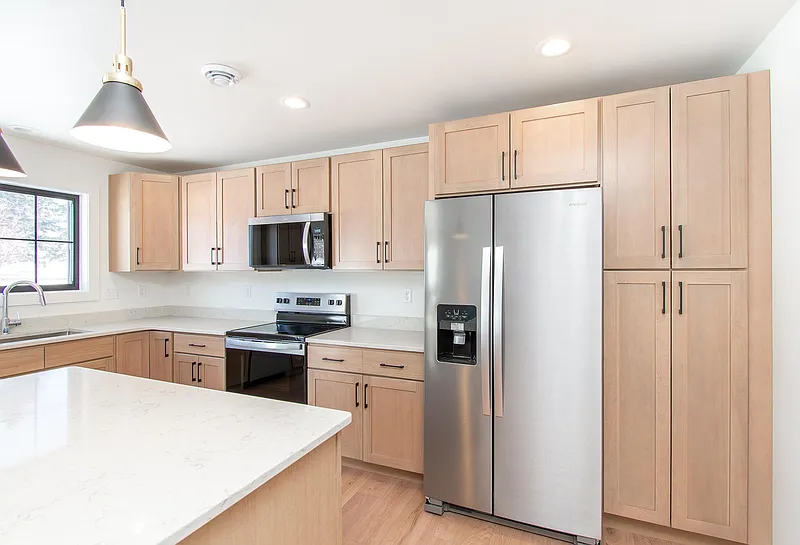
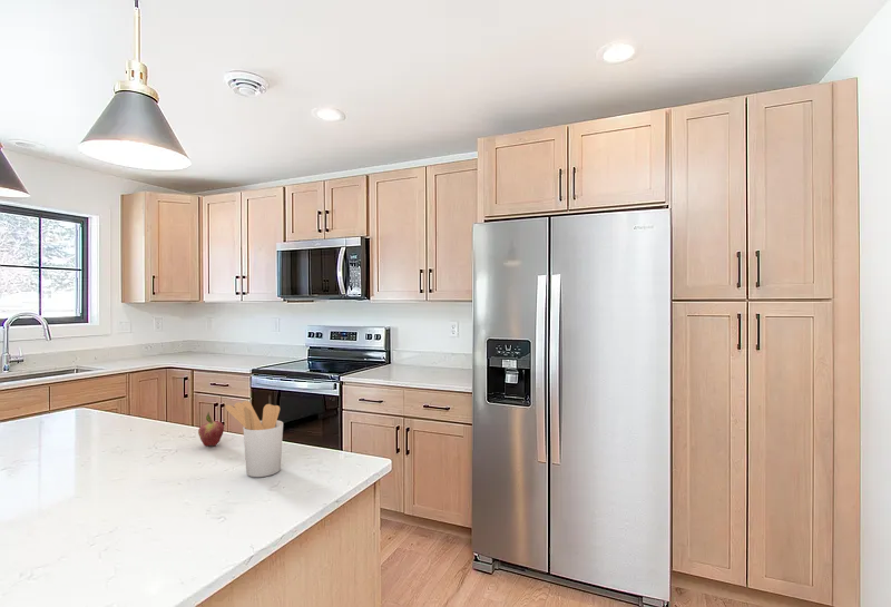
+ utensil holder (255, 435)
+ fruit (210, 429)
